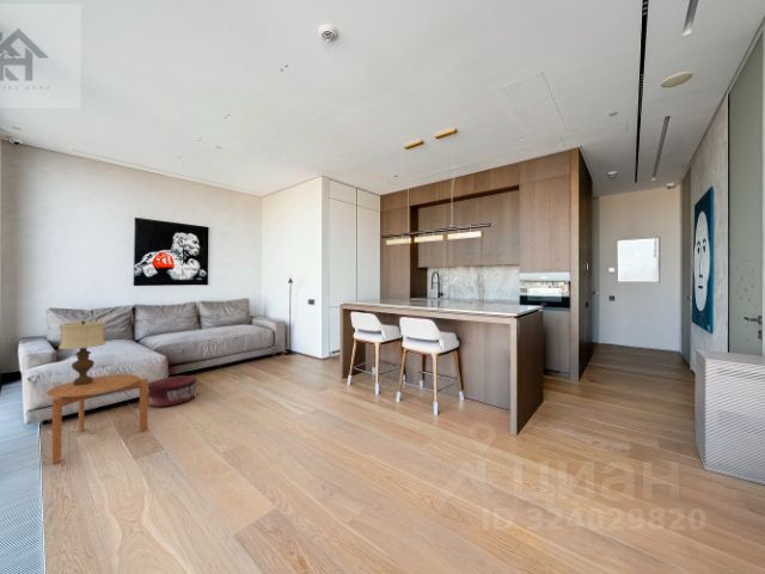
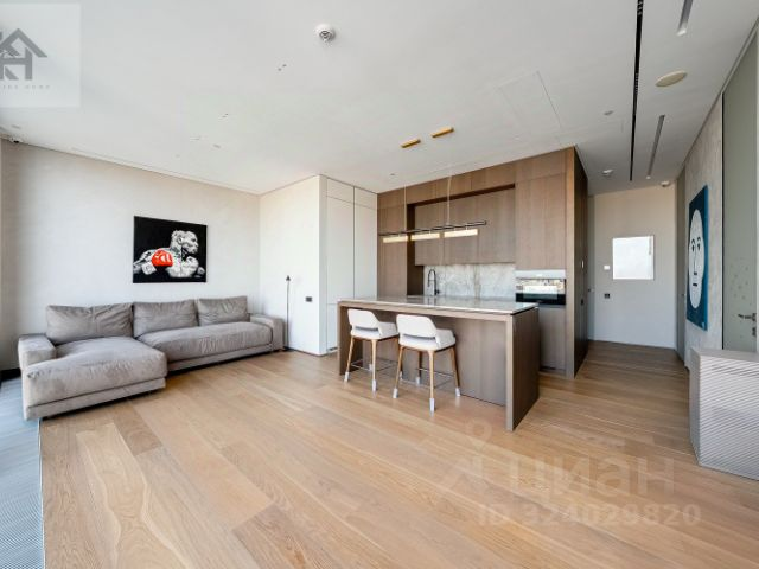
- pouf (173, 389)
- table lamp (82, 352)
- side table (96, 393)
